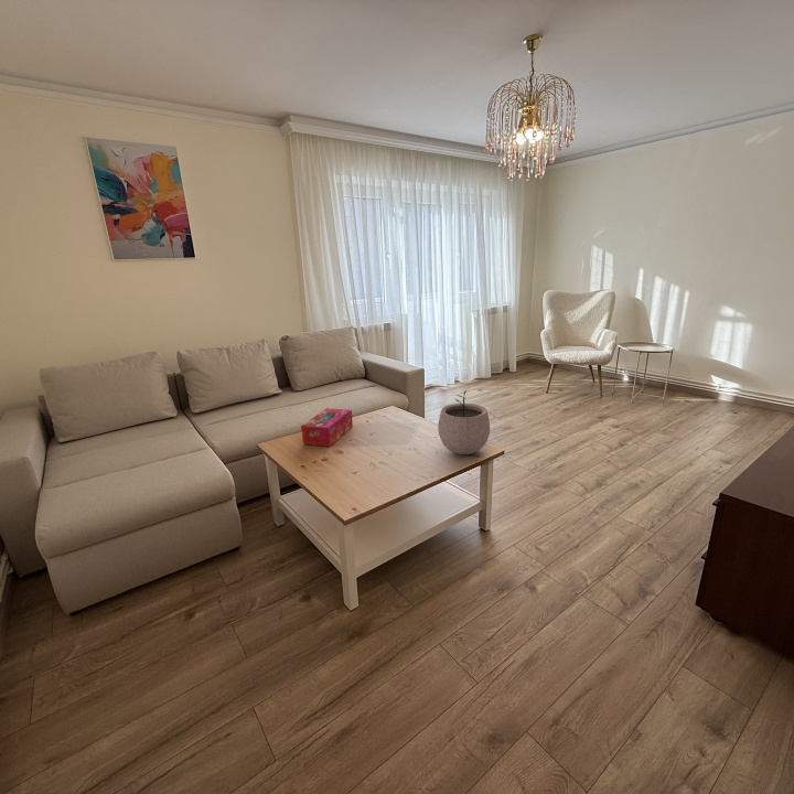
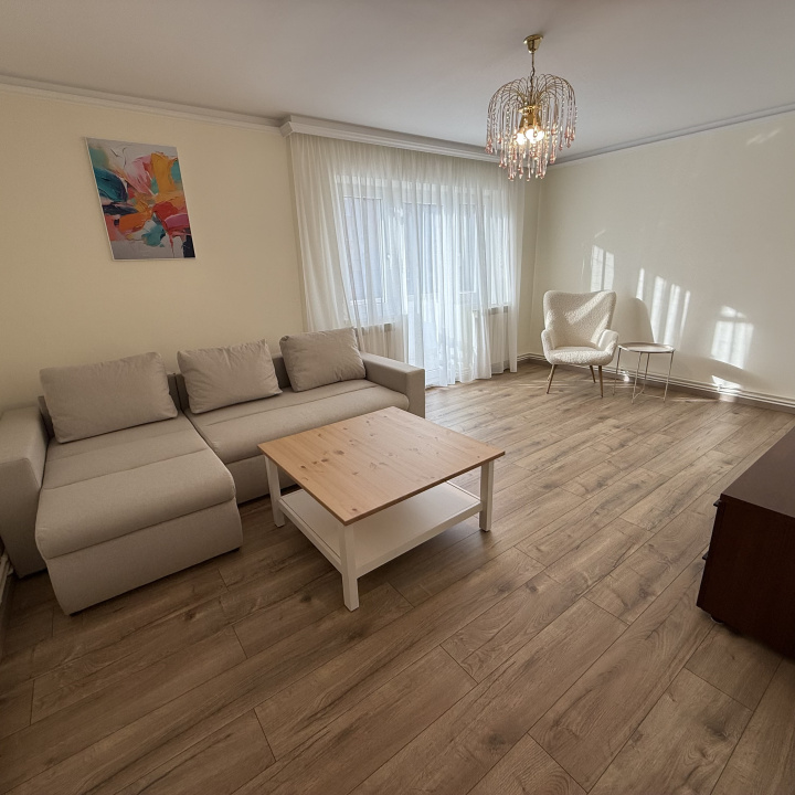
- plant pot (463, 421)
- tissue box (328, 426)
